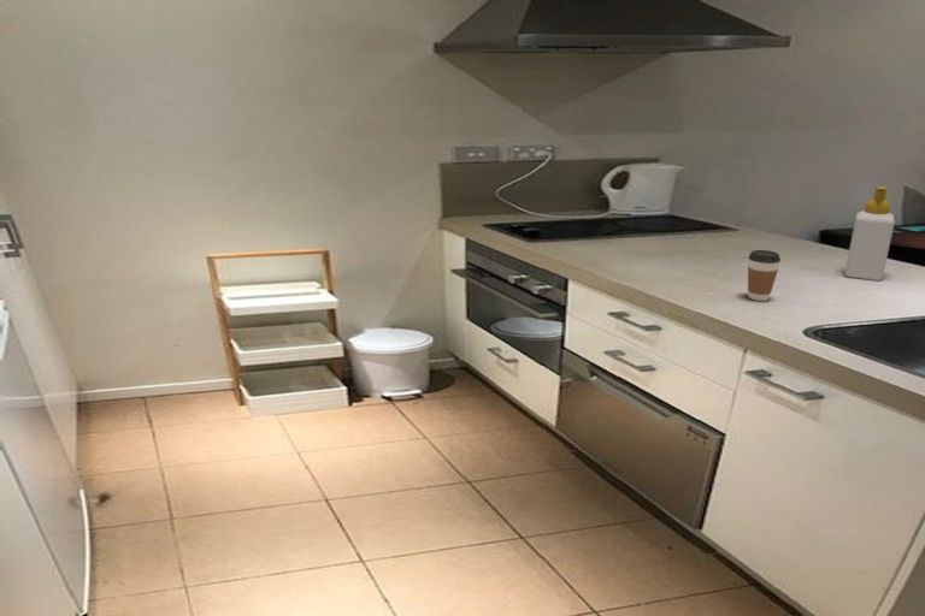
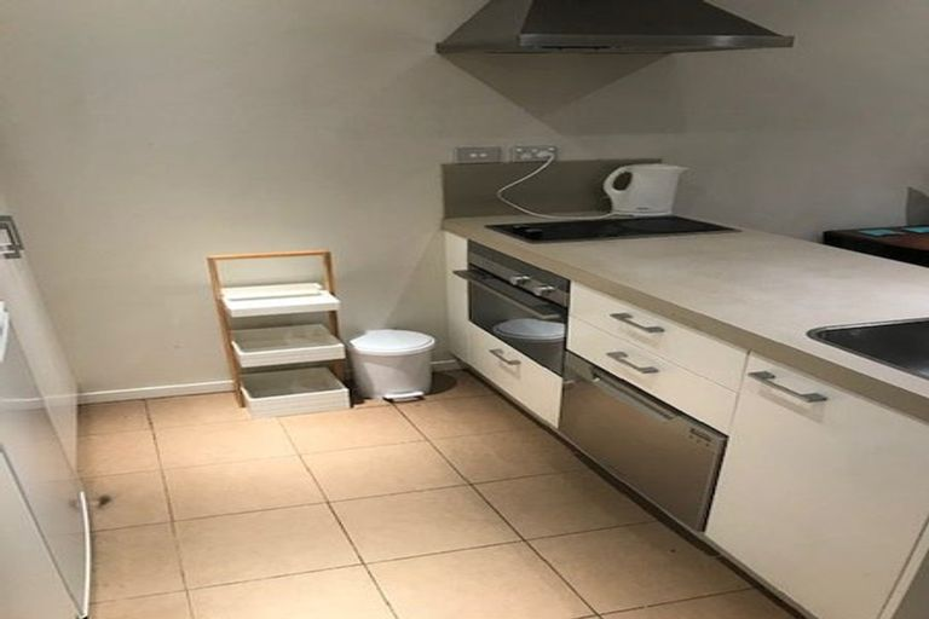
- soap bottle (872, 232)
- coffee cup (761, 274)
